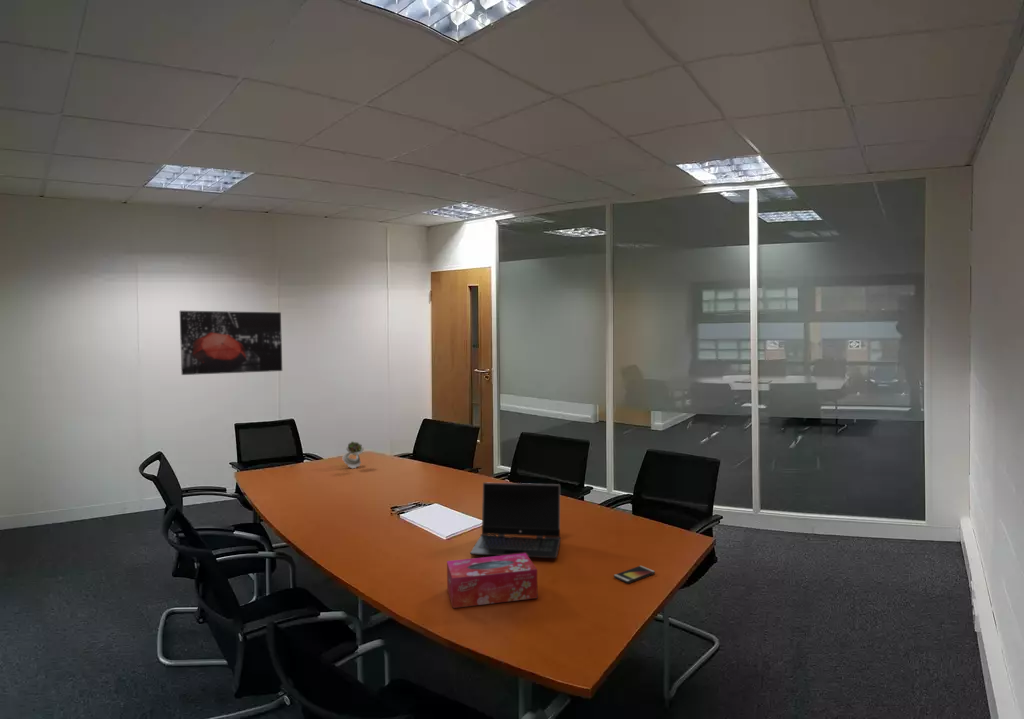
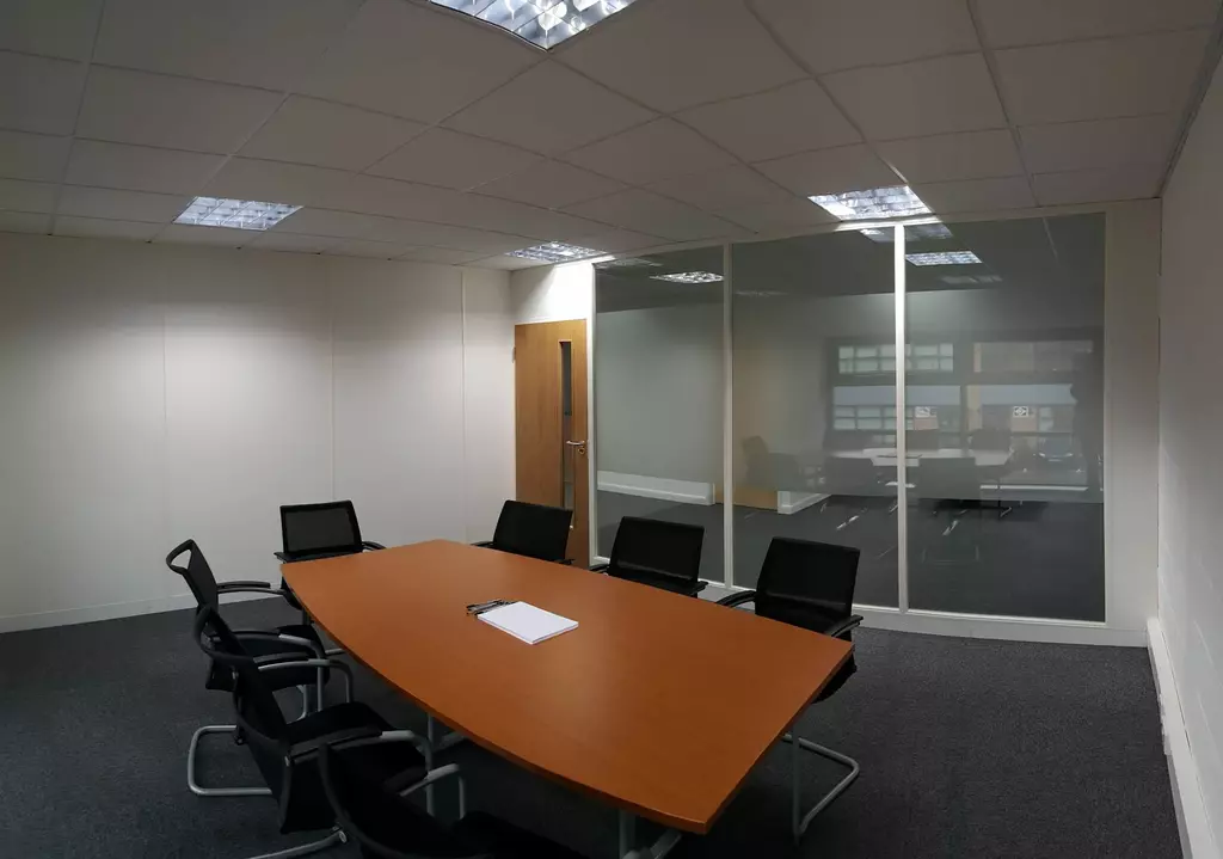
- smartphone (634, 574)
- laptop computer (517, 519)
- tissue box (491, 579)
- succulent plant (353, 453)
- wall art (233, 342)
